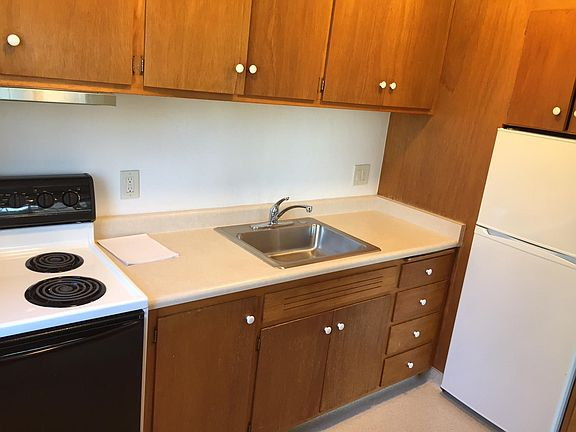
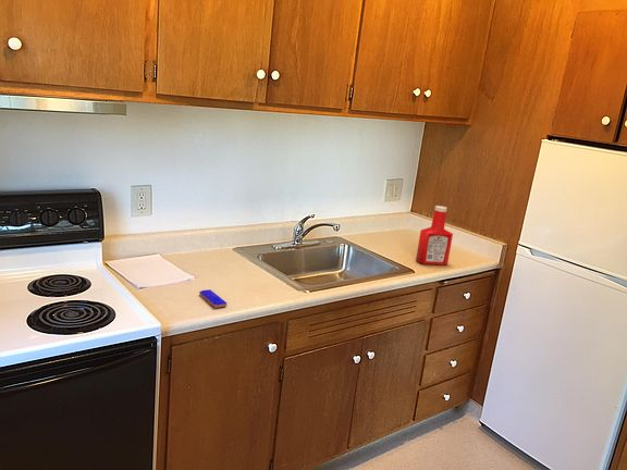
+ soap bottle (435, 234)
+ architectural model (212, 297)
